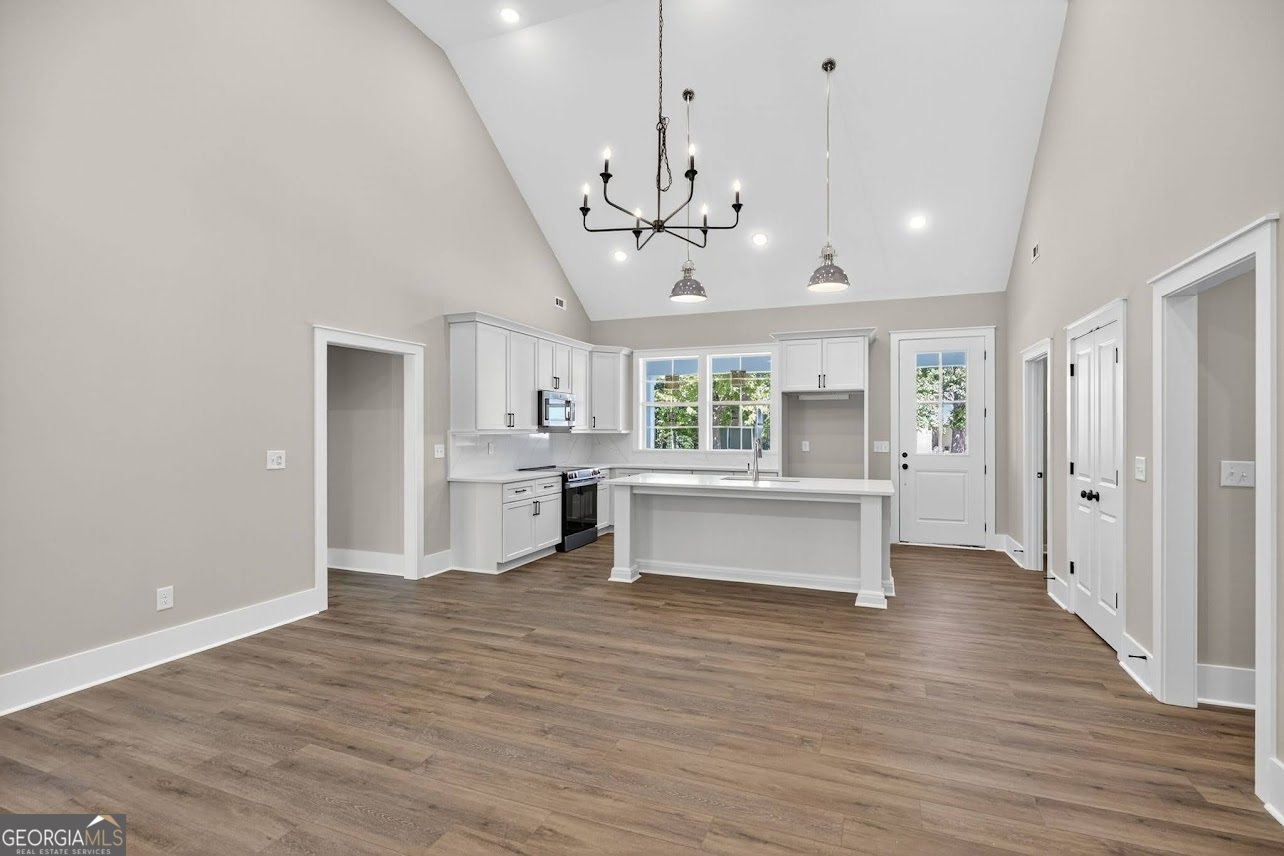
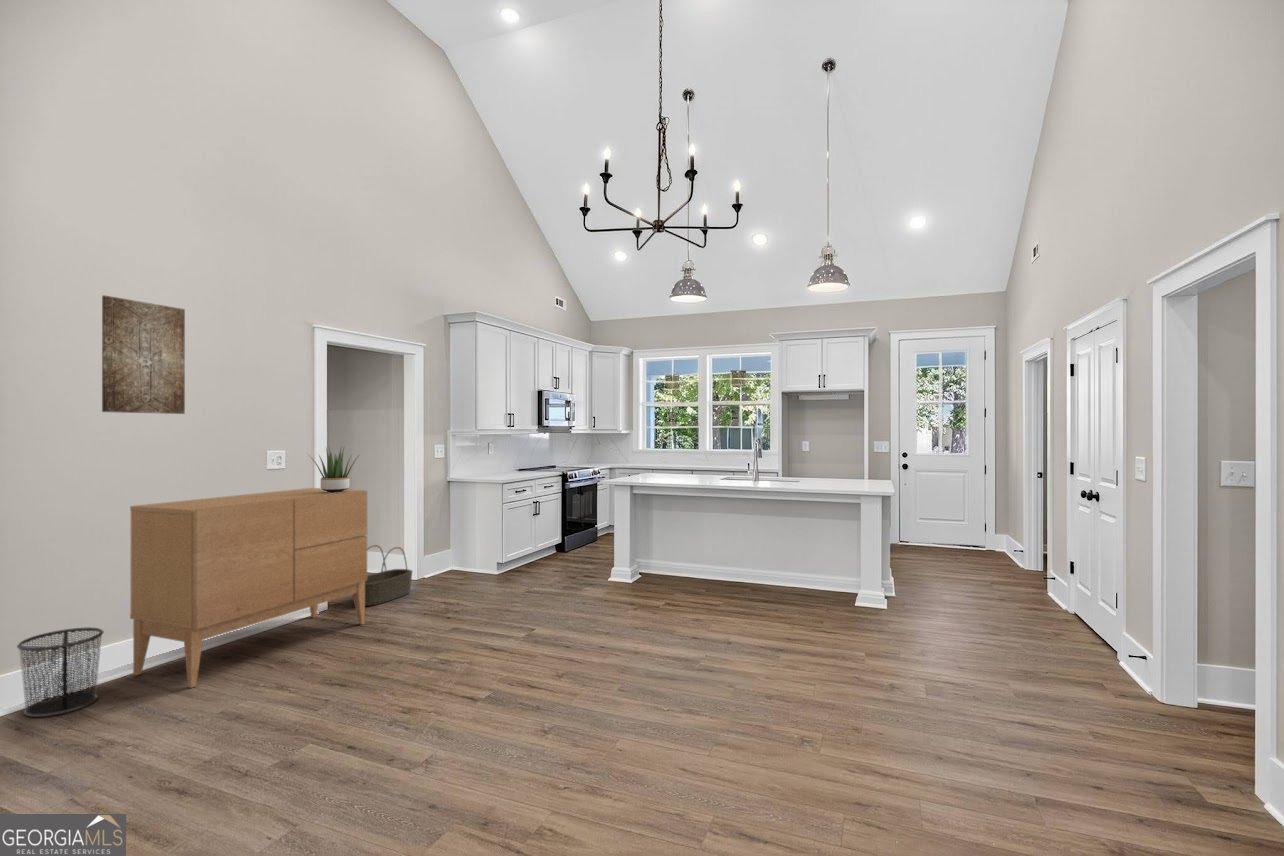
+ basket (382, 572)
+ sideboard (263, 571)
+ waste bin (61, 671)
+ potted plant (335, 468)
+ wall art (145, 357)
